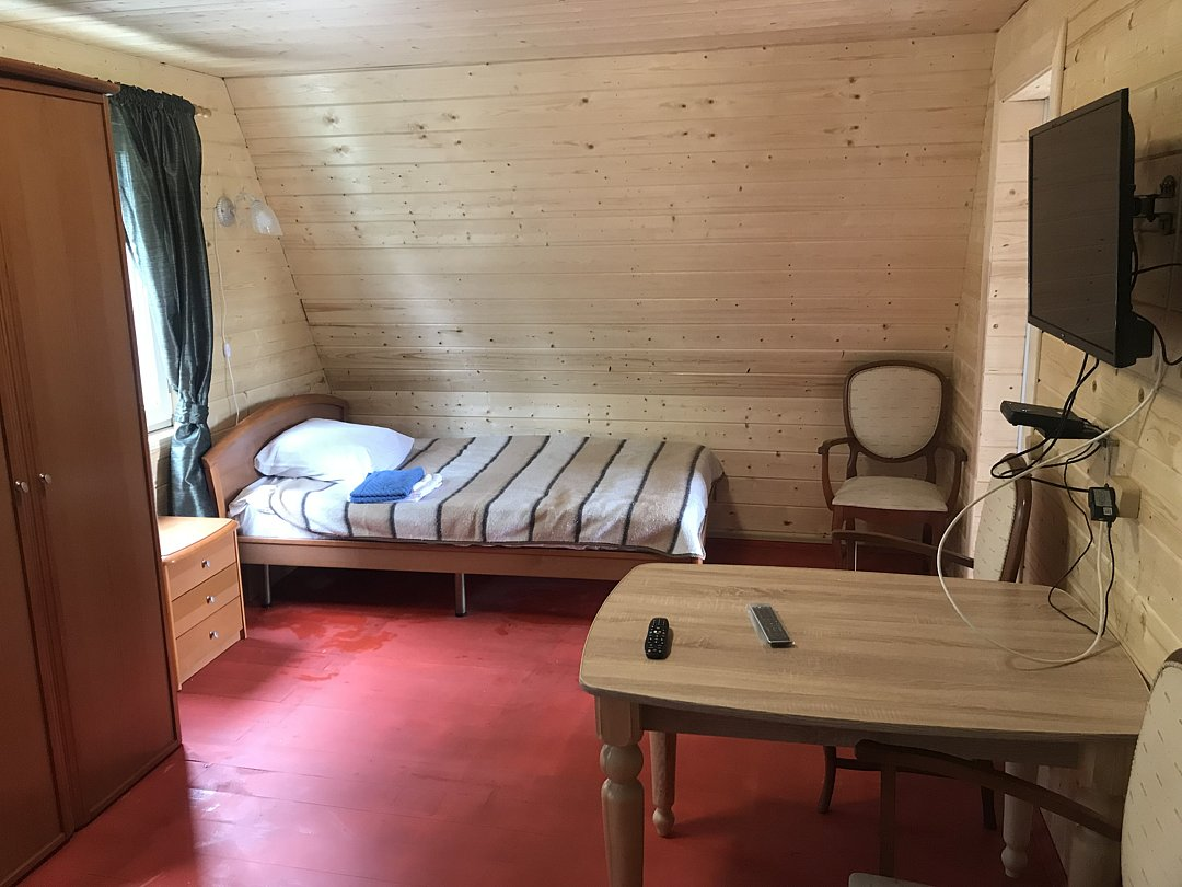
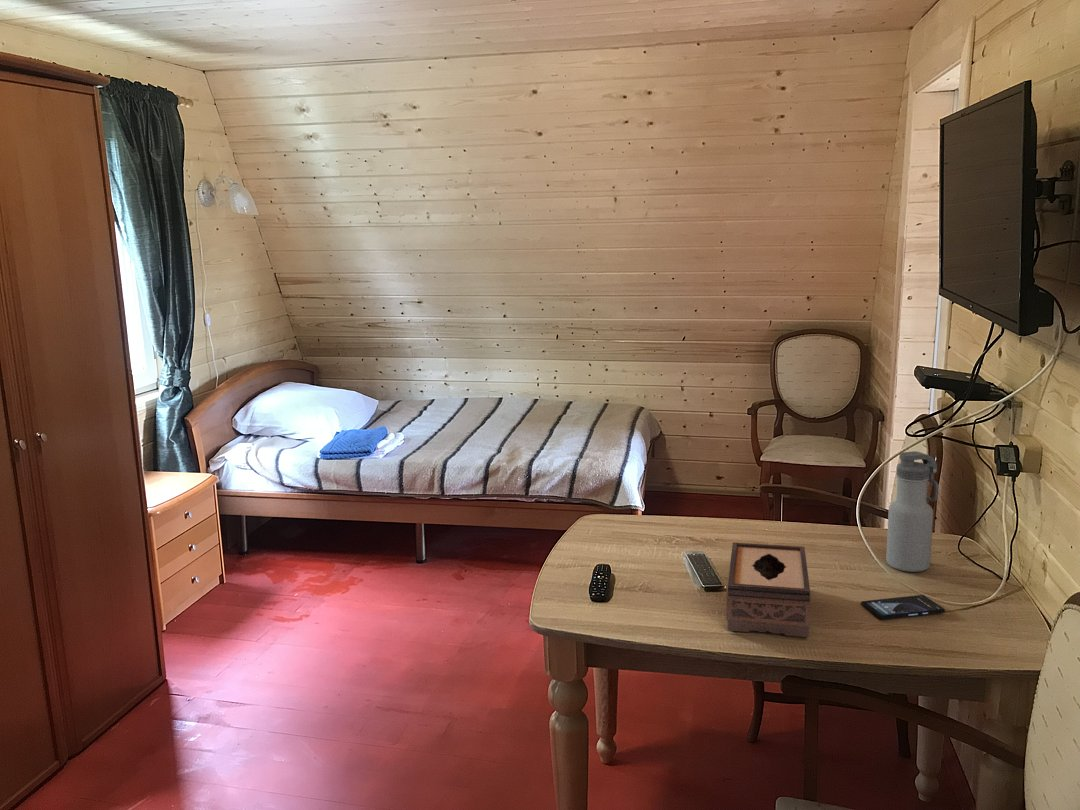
+ smartphone (902, 607)
+ water bottle (911, 510)
+ tissue box (767, 586)
